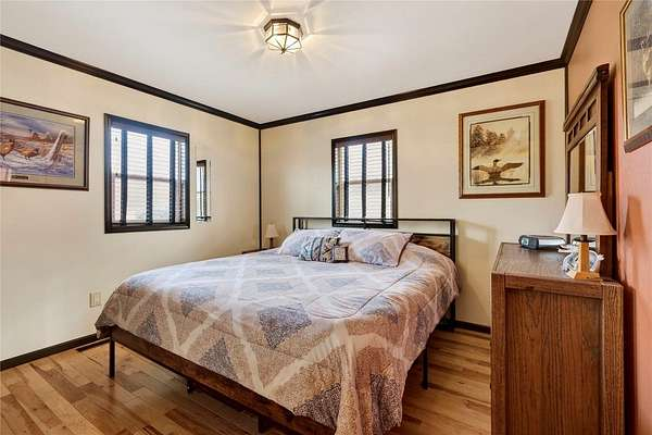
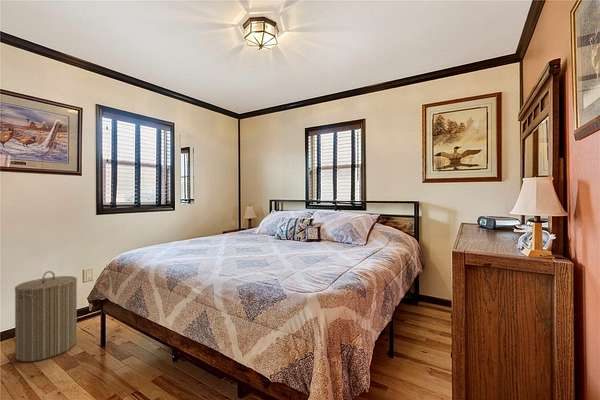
+ laundry hamper (47, 310)
